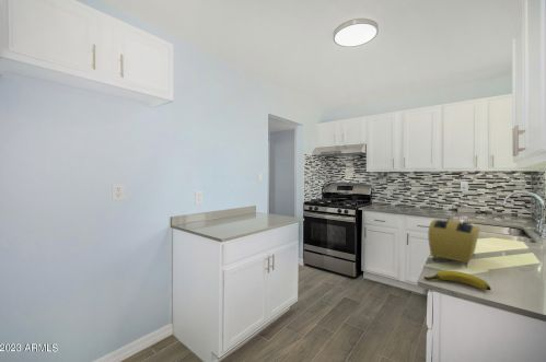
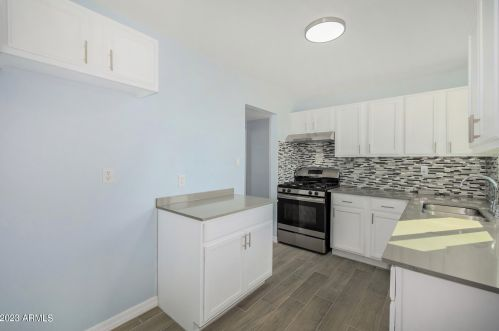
- toaster (454, 240)
- banana (455, 278)
